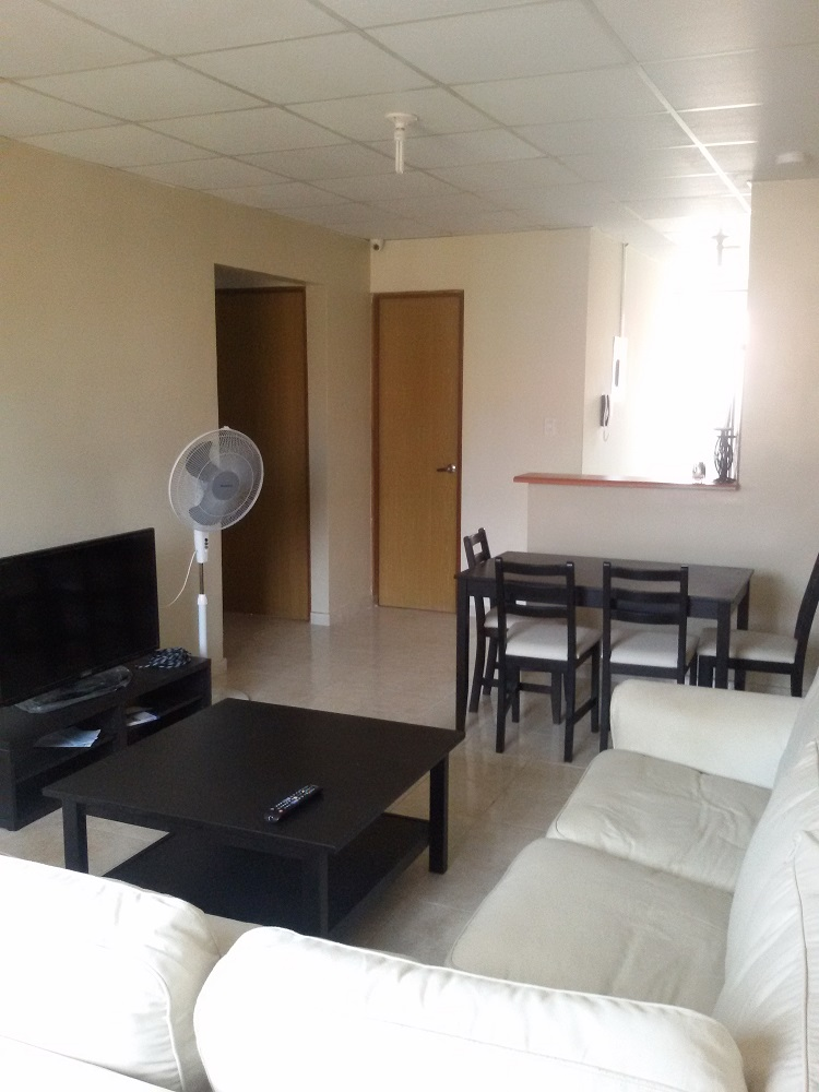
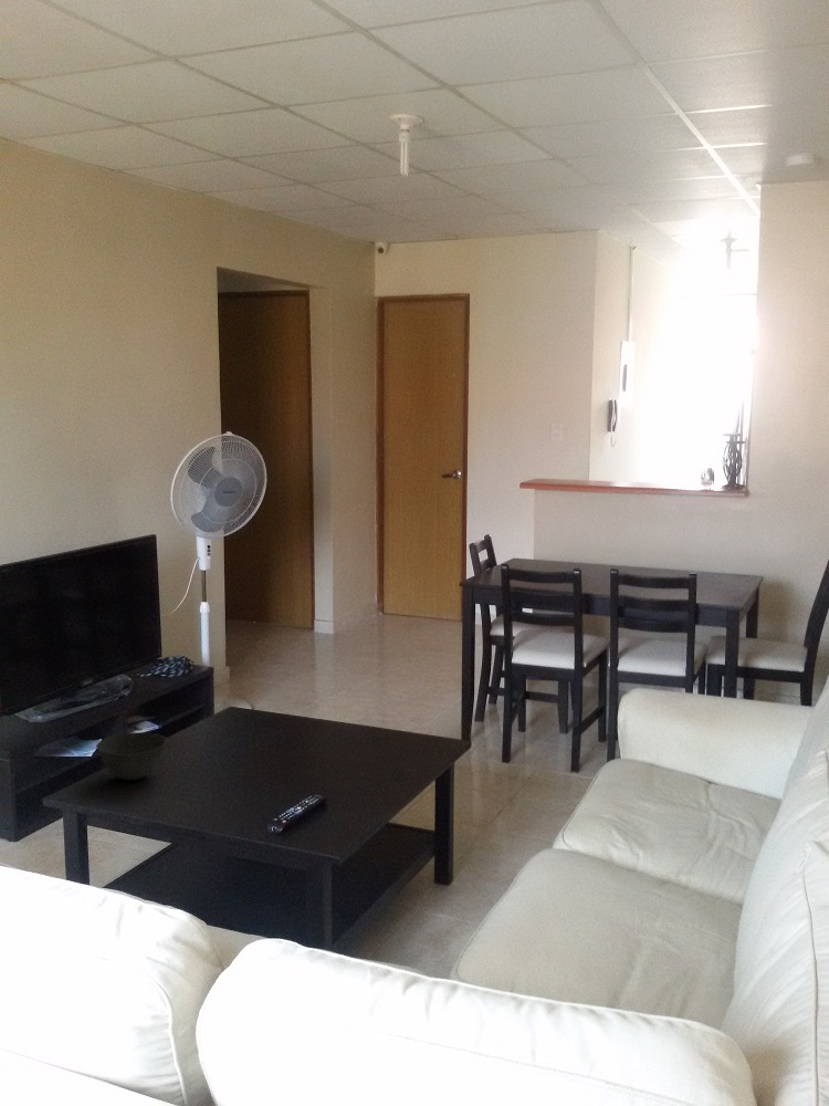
+ bowl (132, 759)
